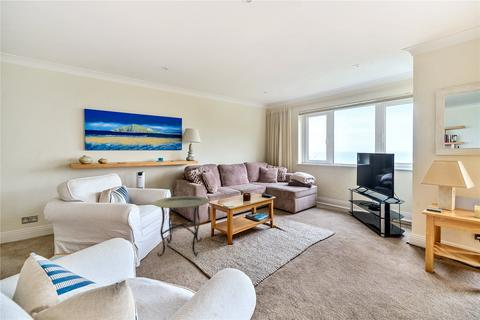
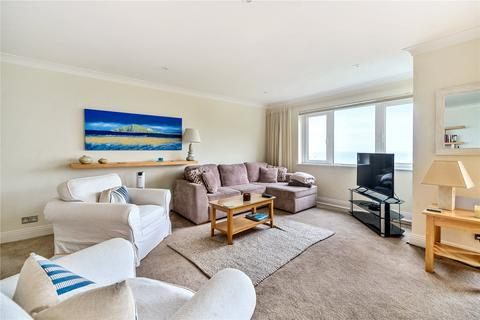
- side table (182, 224)
